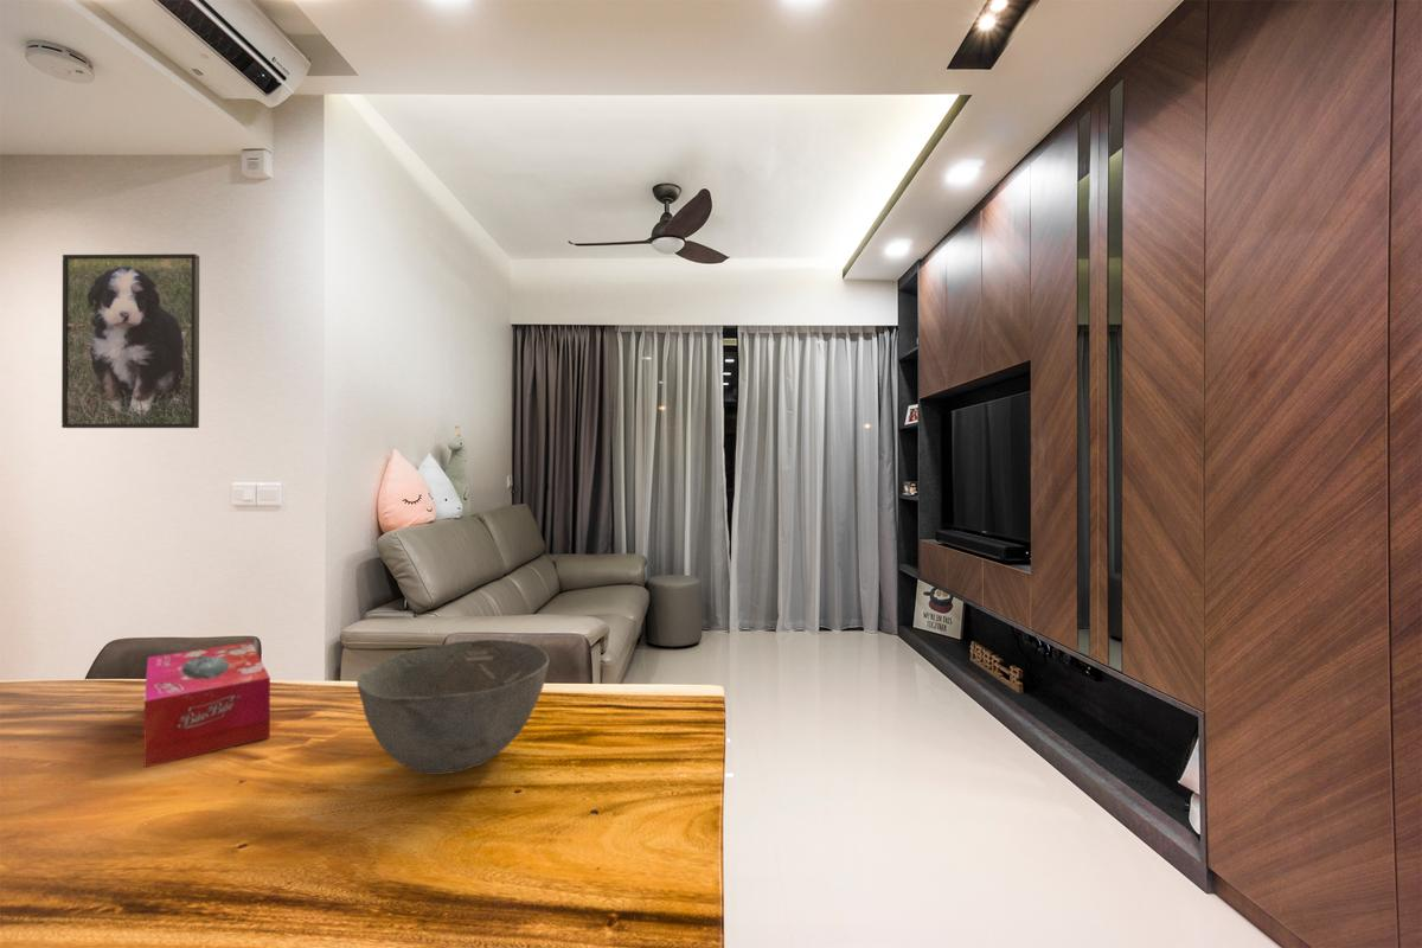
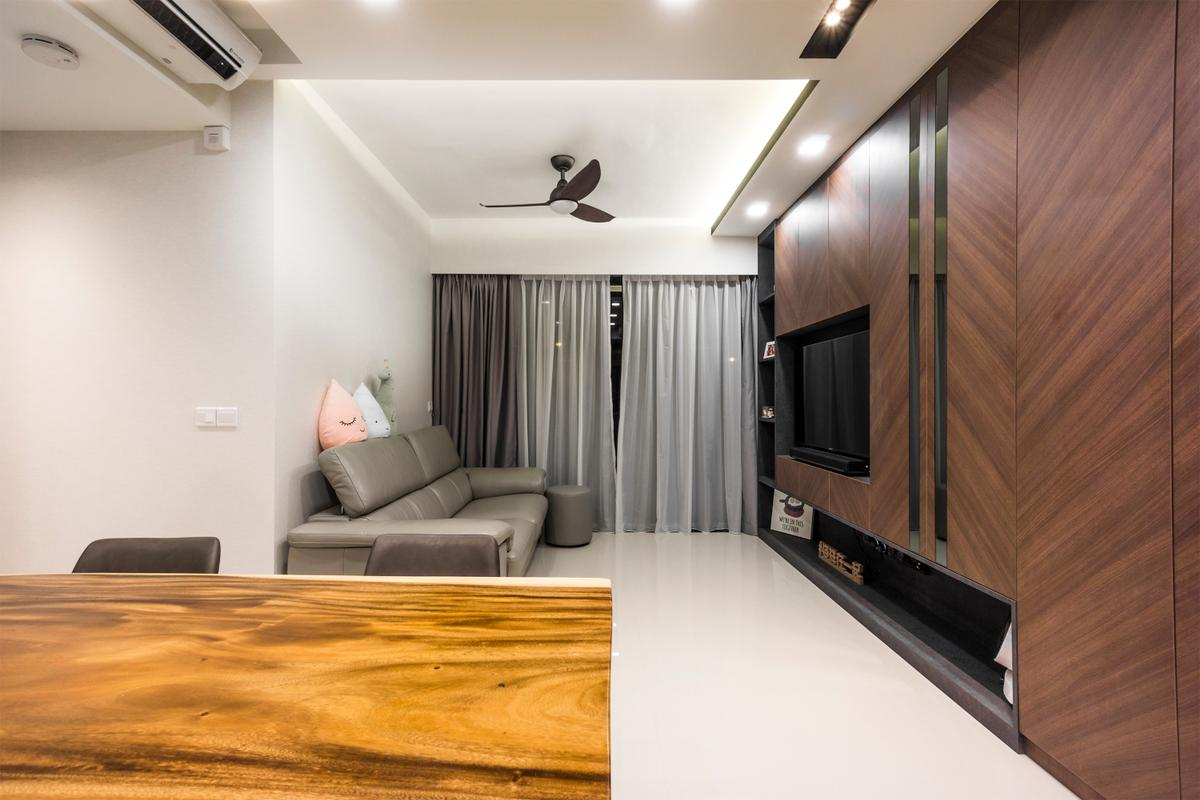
- tissue box (205, 694)
- bowl (457, 712)
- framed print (130, 341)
